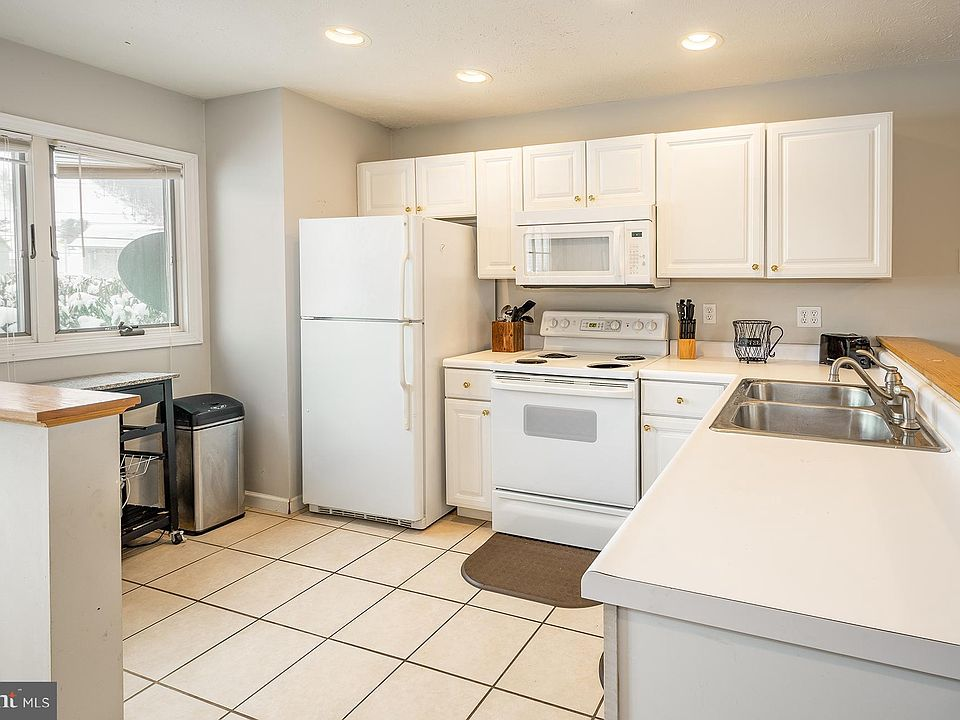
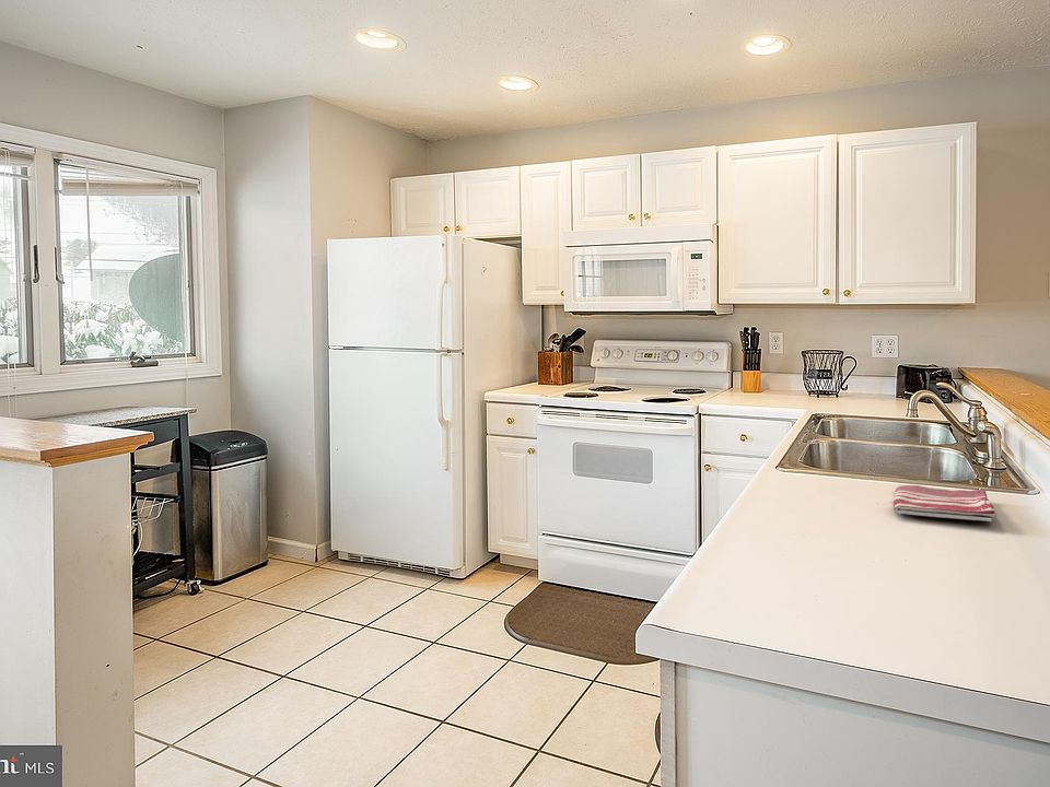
+ dish towel (941, 501)
